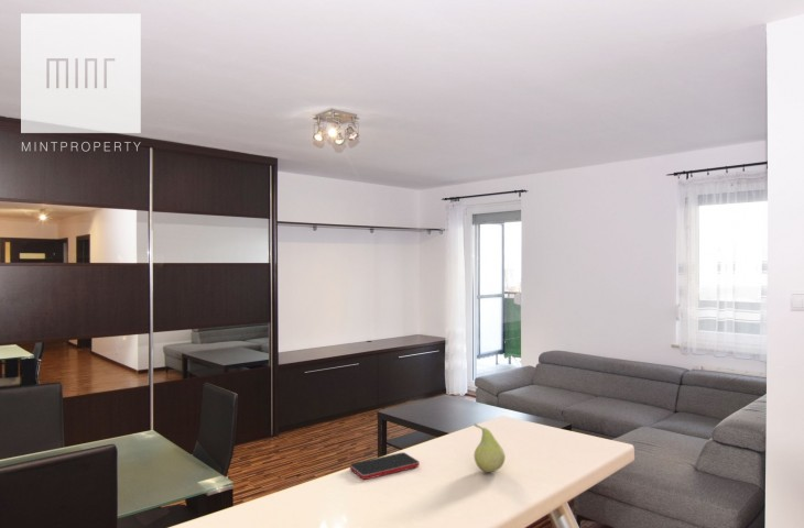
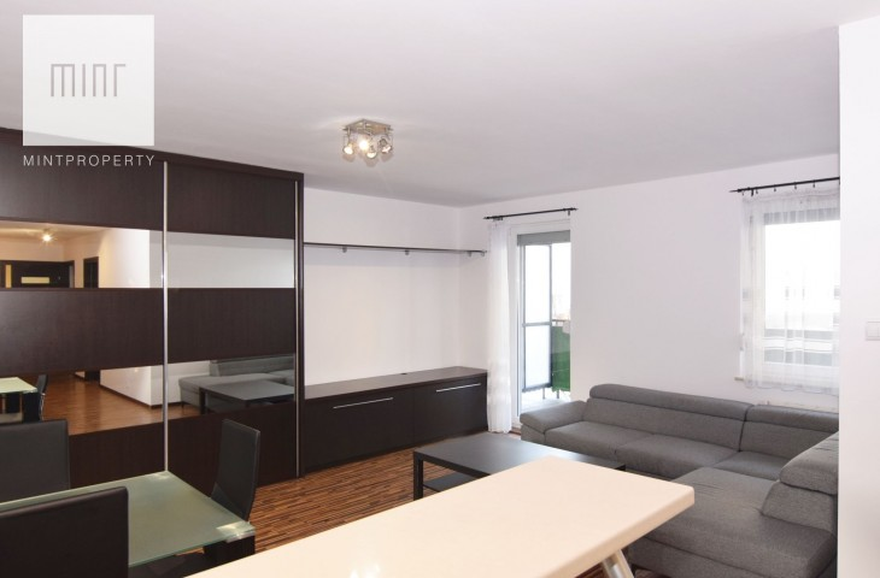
- smartphone (384, 465)
- fruit (487, 446)
